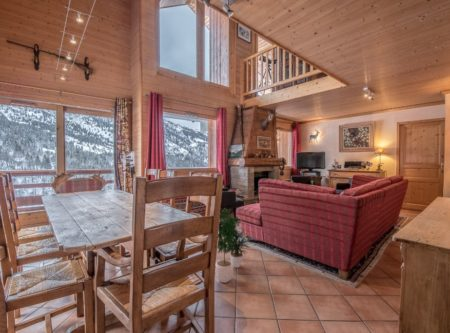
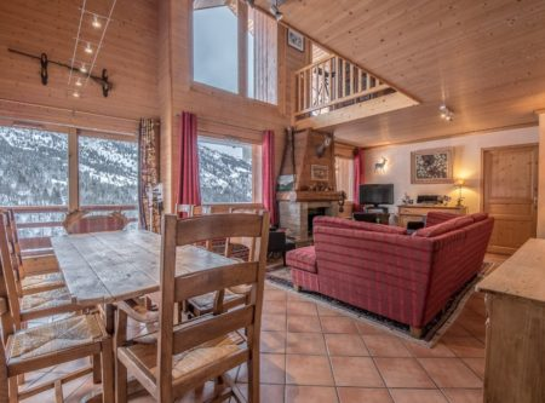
- potted plant (231, 238)
